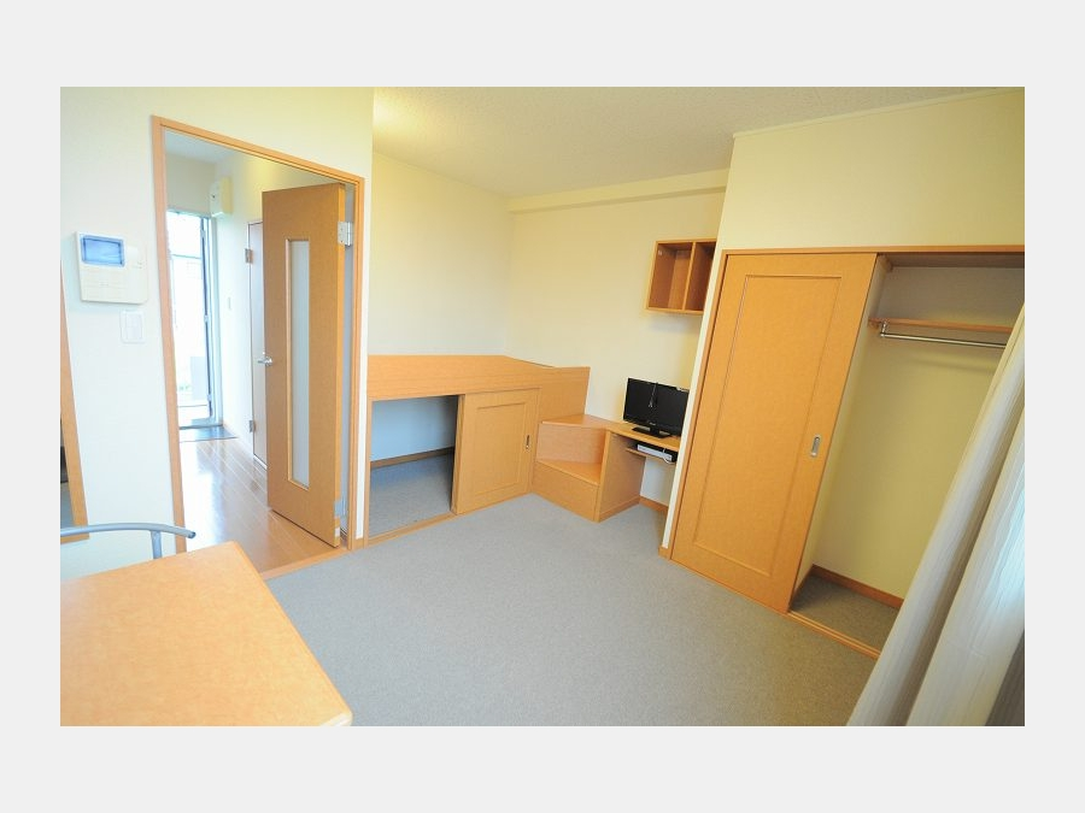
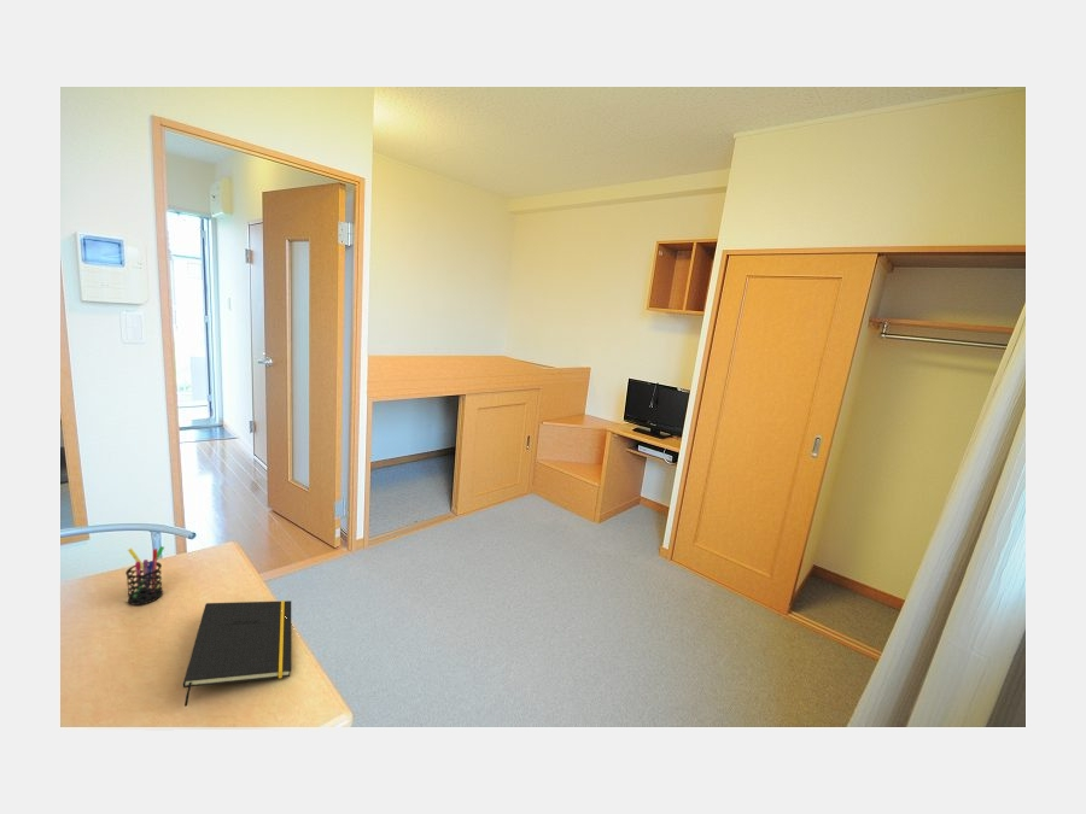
+ notepad (245, 637)
+ pen holder (148, 570)
